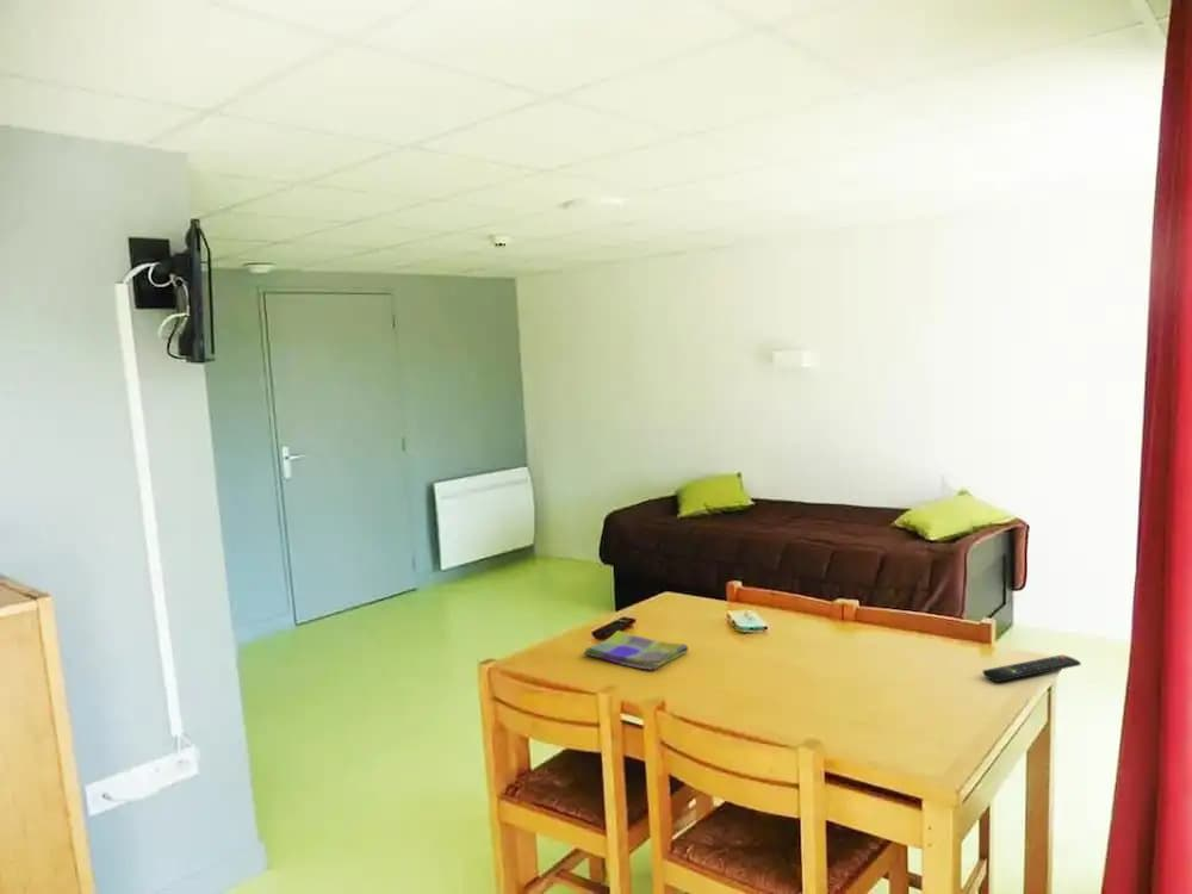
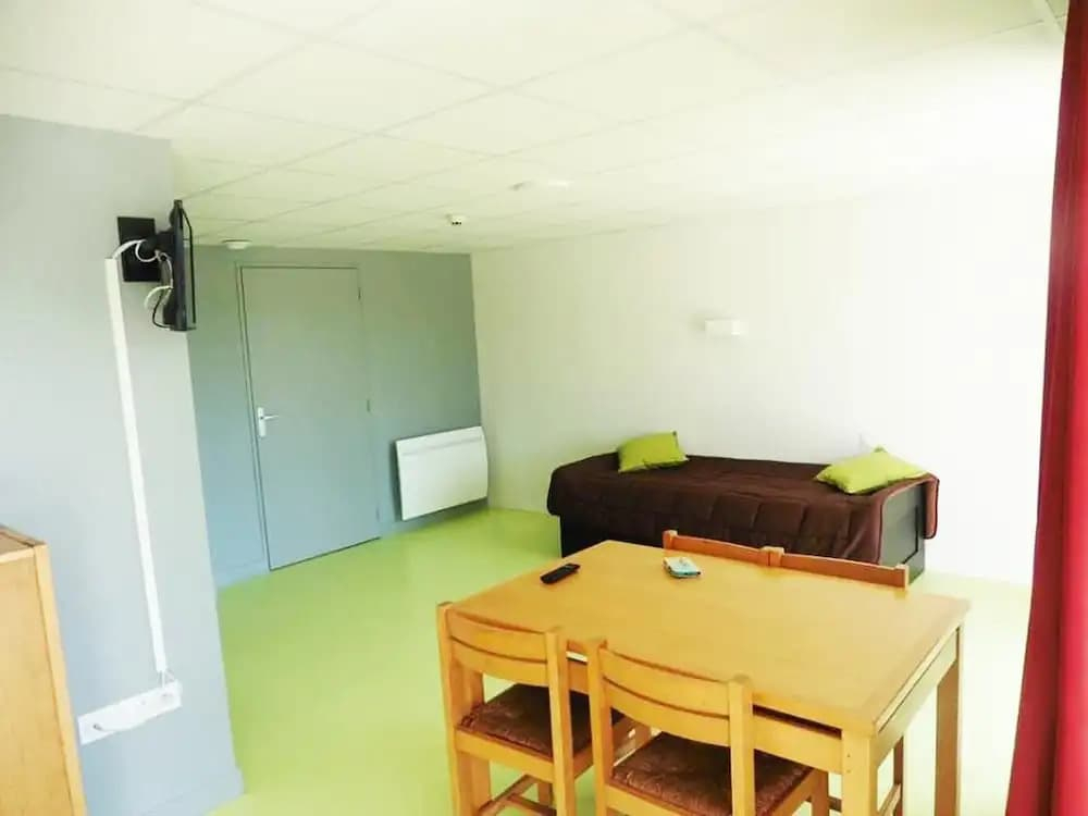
- dish towel (637, 648)
- remote control (1032, 669)
